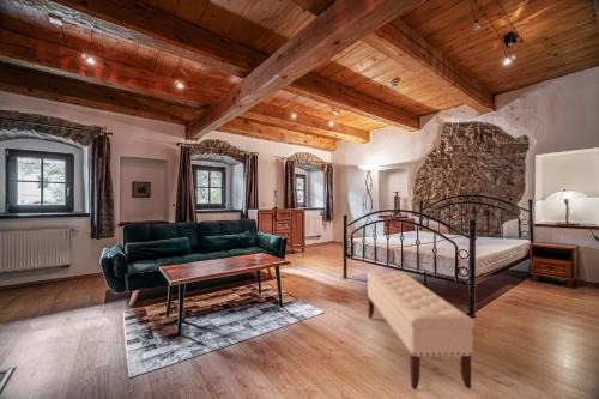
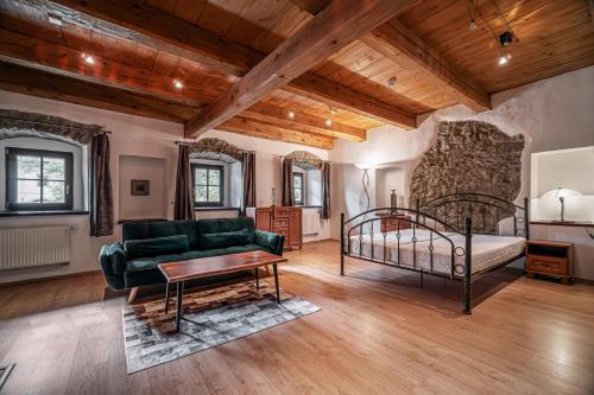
- bench (407, 316)
